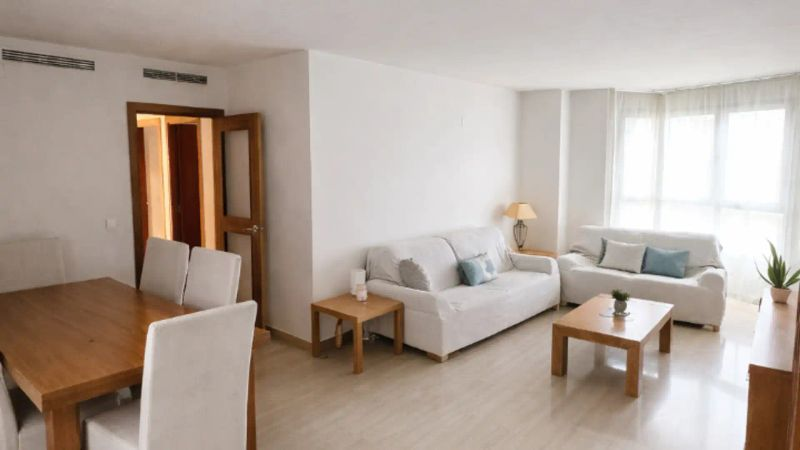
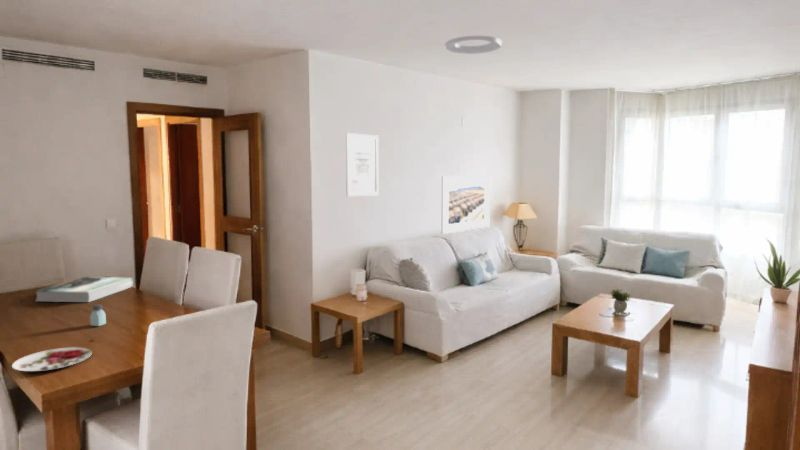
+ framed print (467, 203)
+ wall art (363, 165)
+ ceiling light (473, 46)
+ saltshaker (97, 315)
+ book (87, 288)
+ plate (53, 358)
